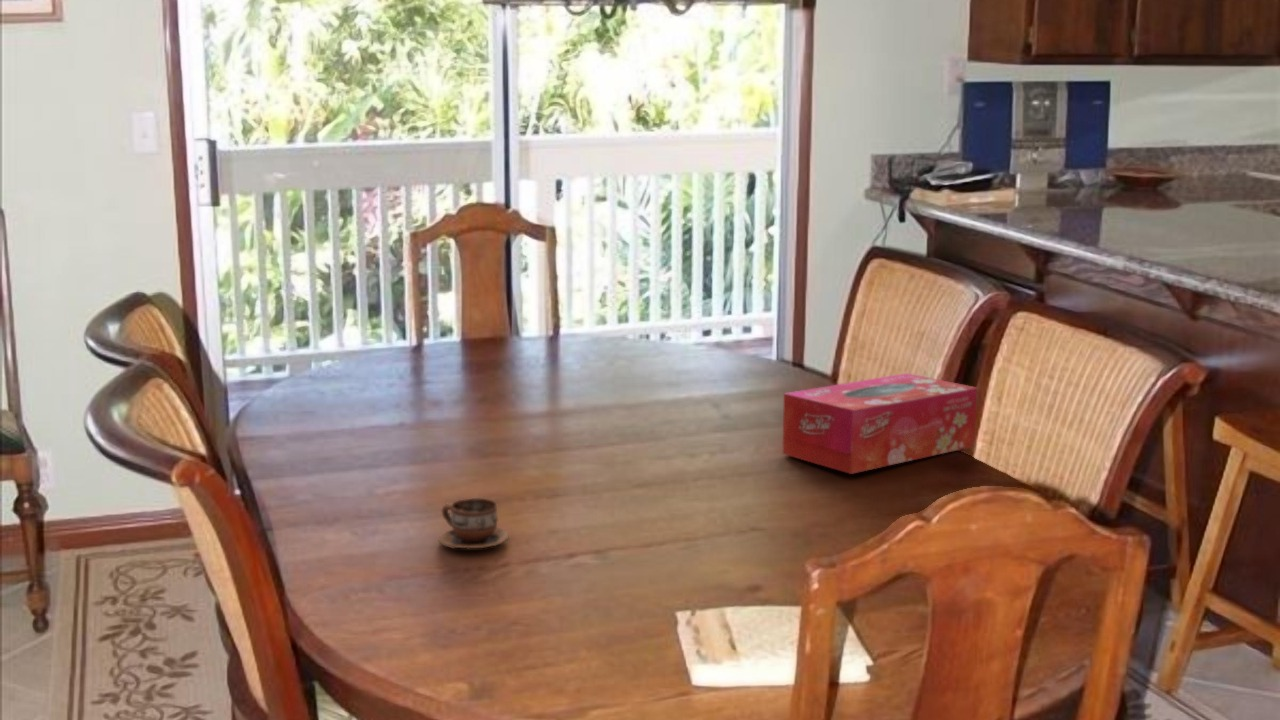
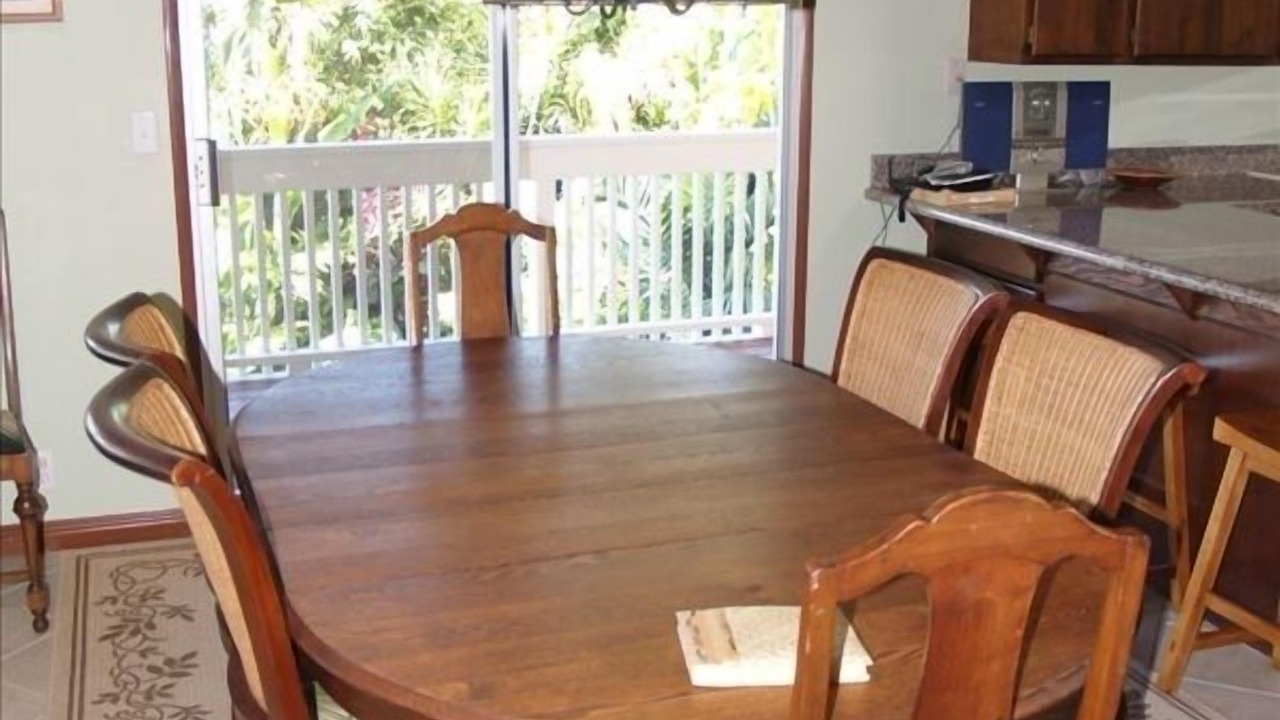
- tissue box (880, 420)
- cup (472, 522)
